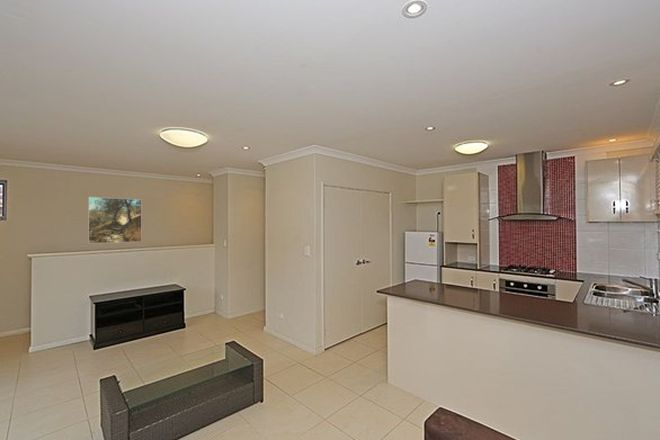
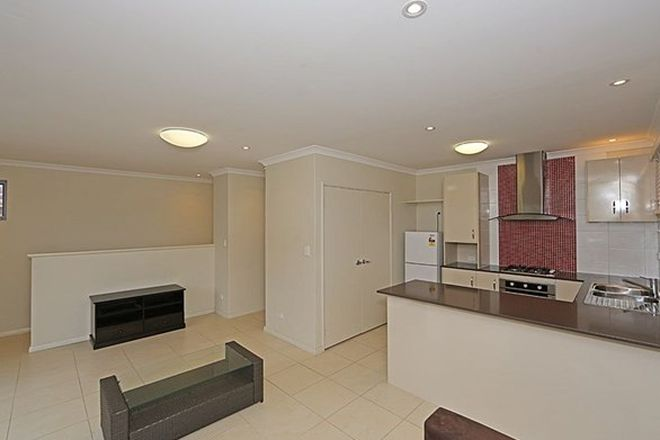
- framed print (116, 220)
